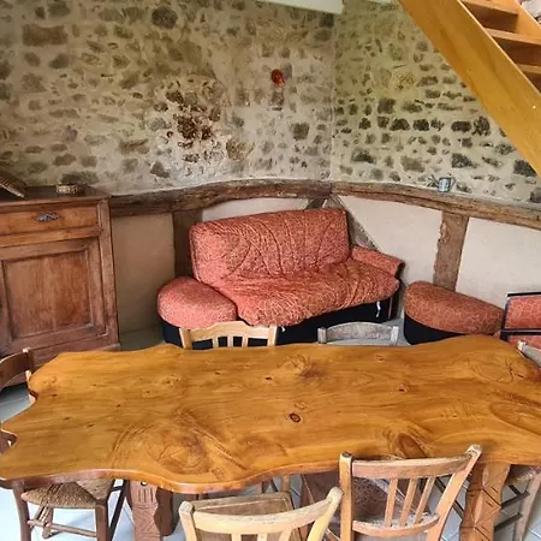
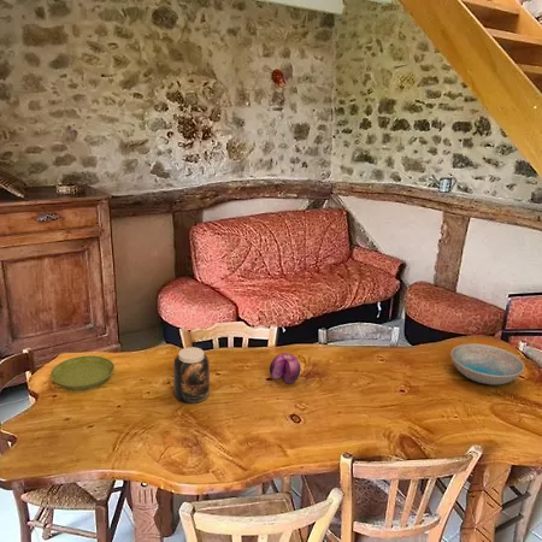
+ fruit (284, 367)
+ jar (192, 373)
+ saucer (83, 373)
+ dish (484, 367)
